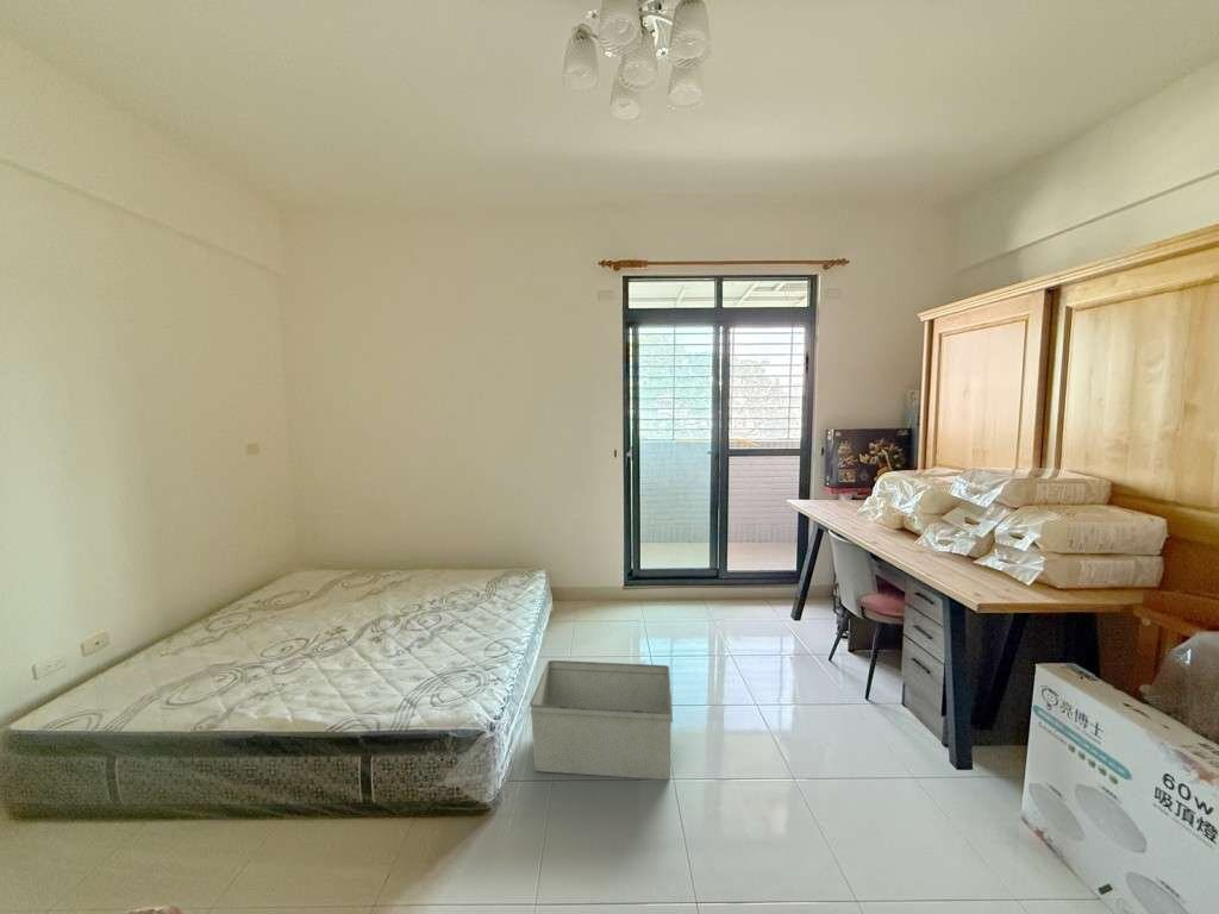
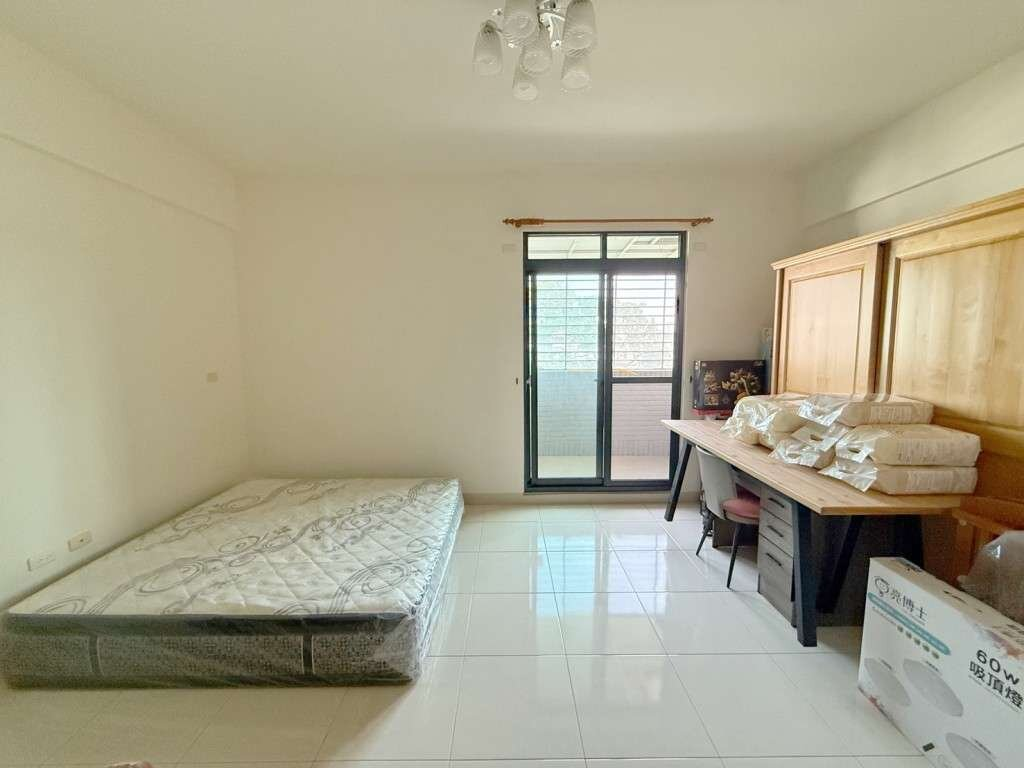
- storage bin (604, 718)
